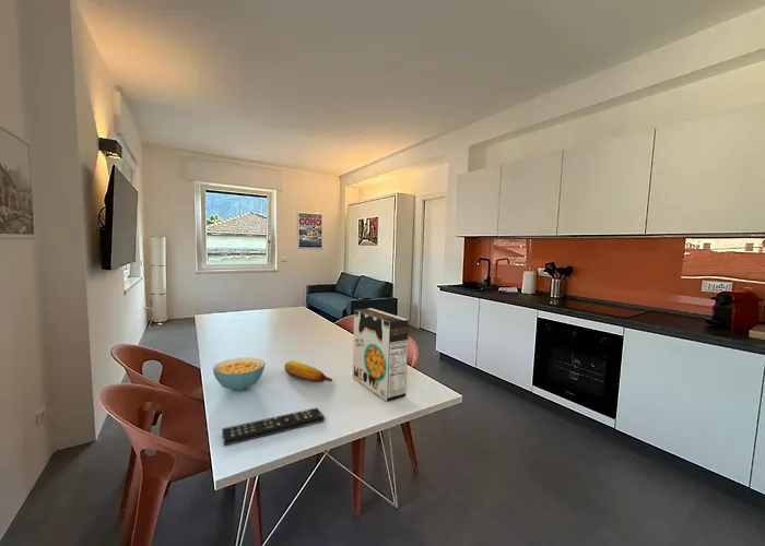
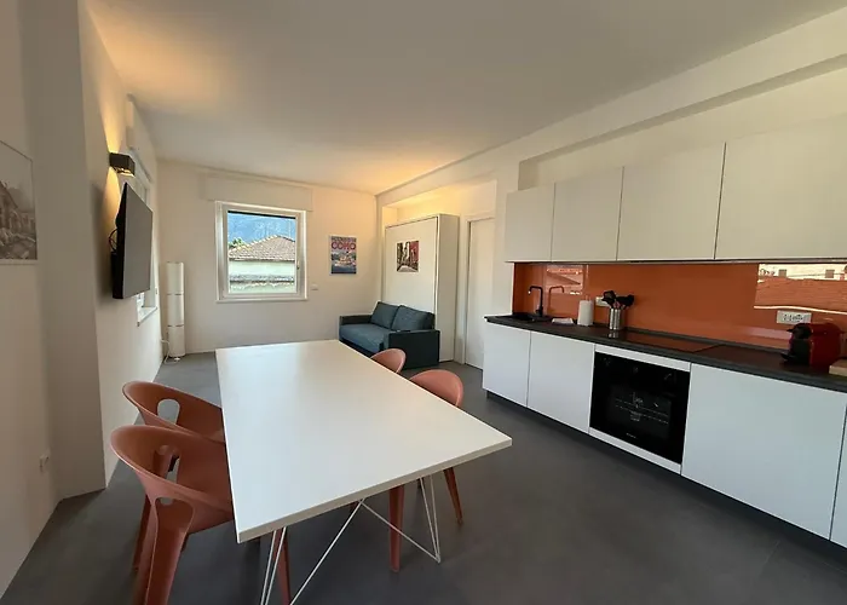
- cereal bowl (239, 376)
- remote control (275, 424)
- fruit (307, 368)
- cereal box (378, 351)
